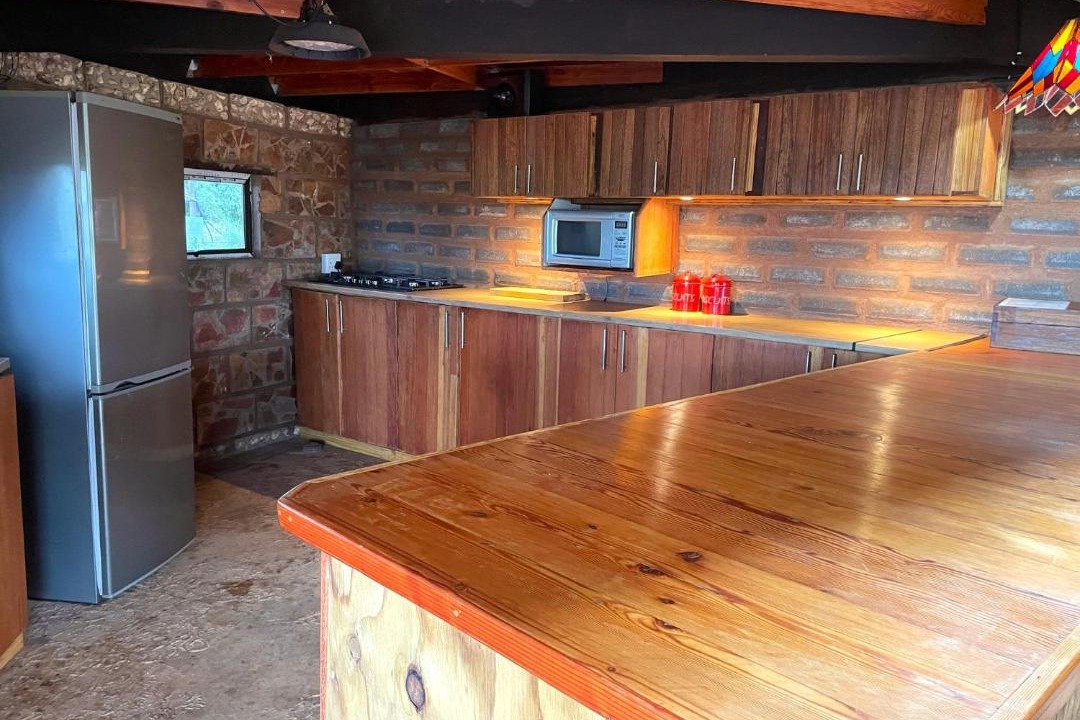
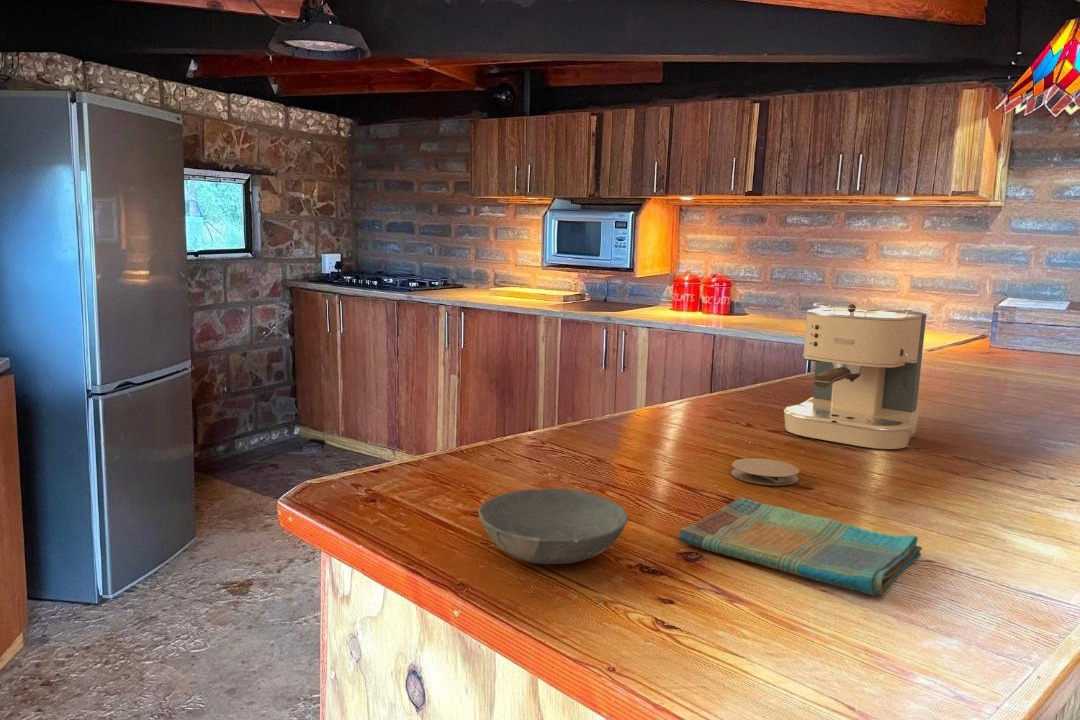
+ coaster (764, 471)
+ coffee maker (854, 369)
+ dish towel (799, 539)
+ bowl (552, 531)
